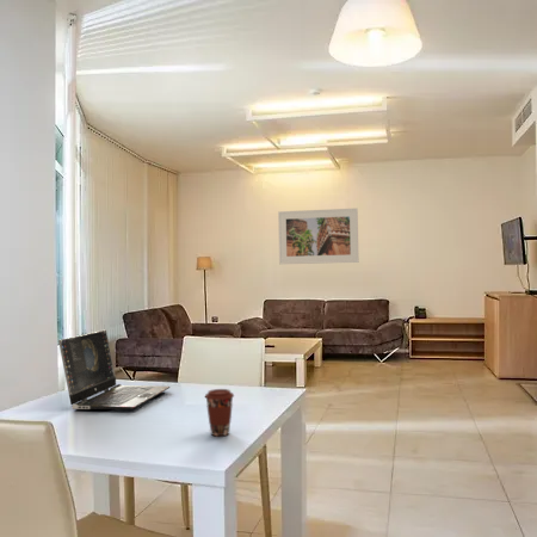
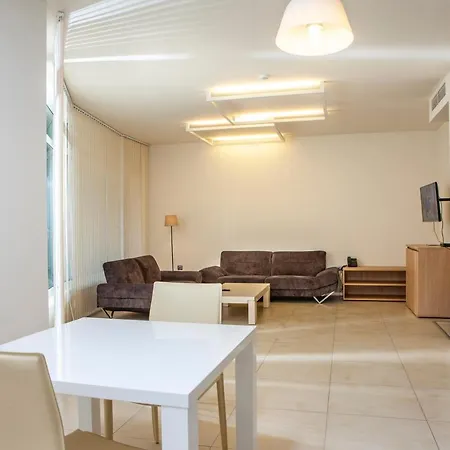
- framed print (317, 236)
- coffee cup (220, 412)
- laptop computer (112, 366)
